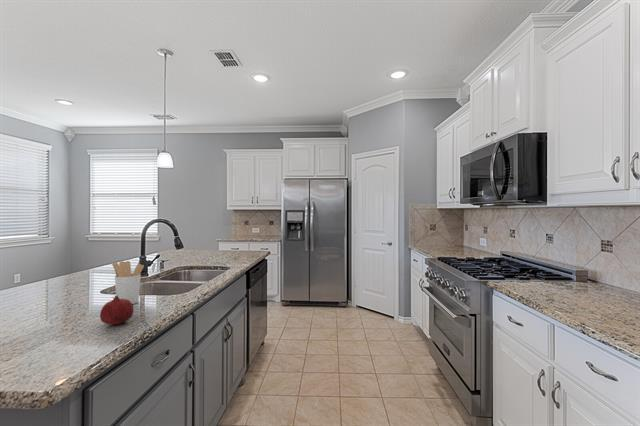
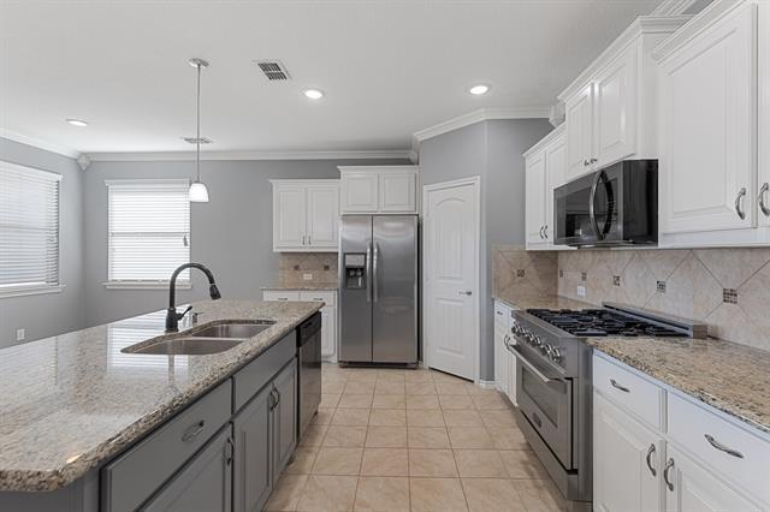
- fruit (117, 308)
- utensil holder (125, 281)
